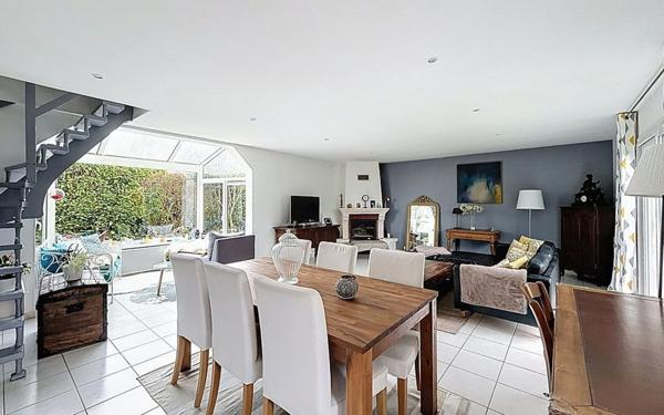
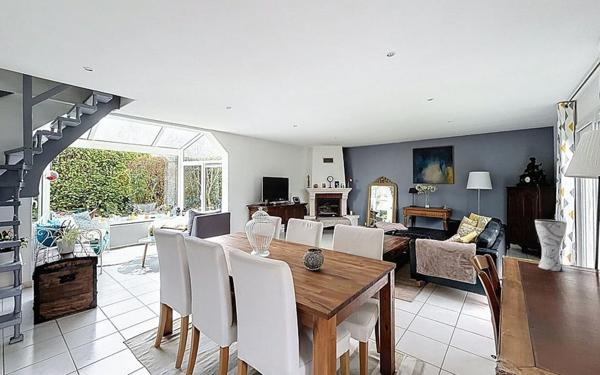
+ vase (550, 244)
